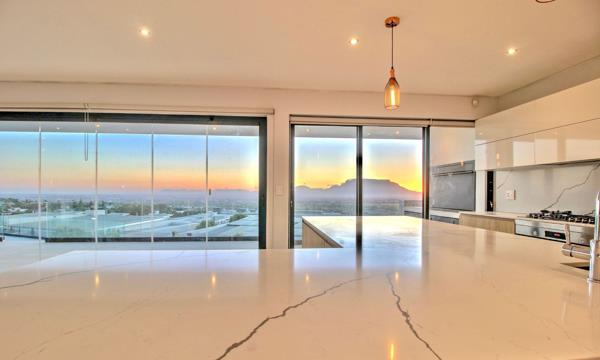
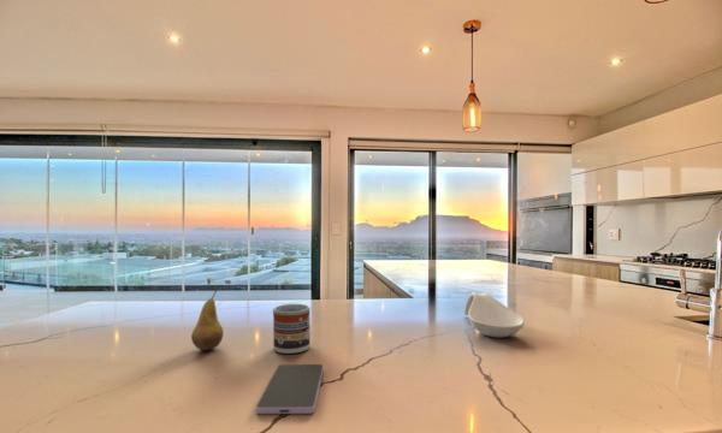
+ fruit (207, 318)
+ spoon rest (486, 312)
+ cup (292, 325)
+ smartphone (294, 385)
